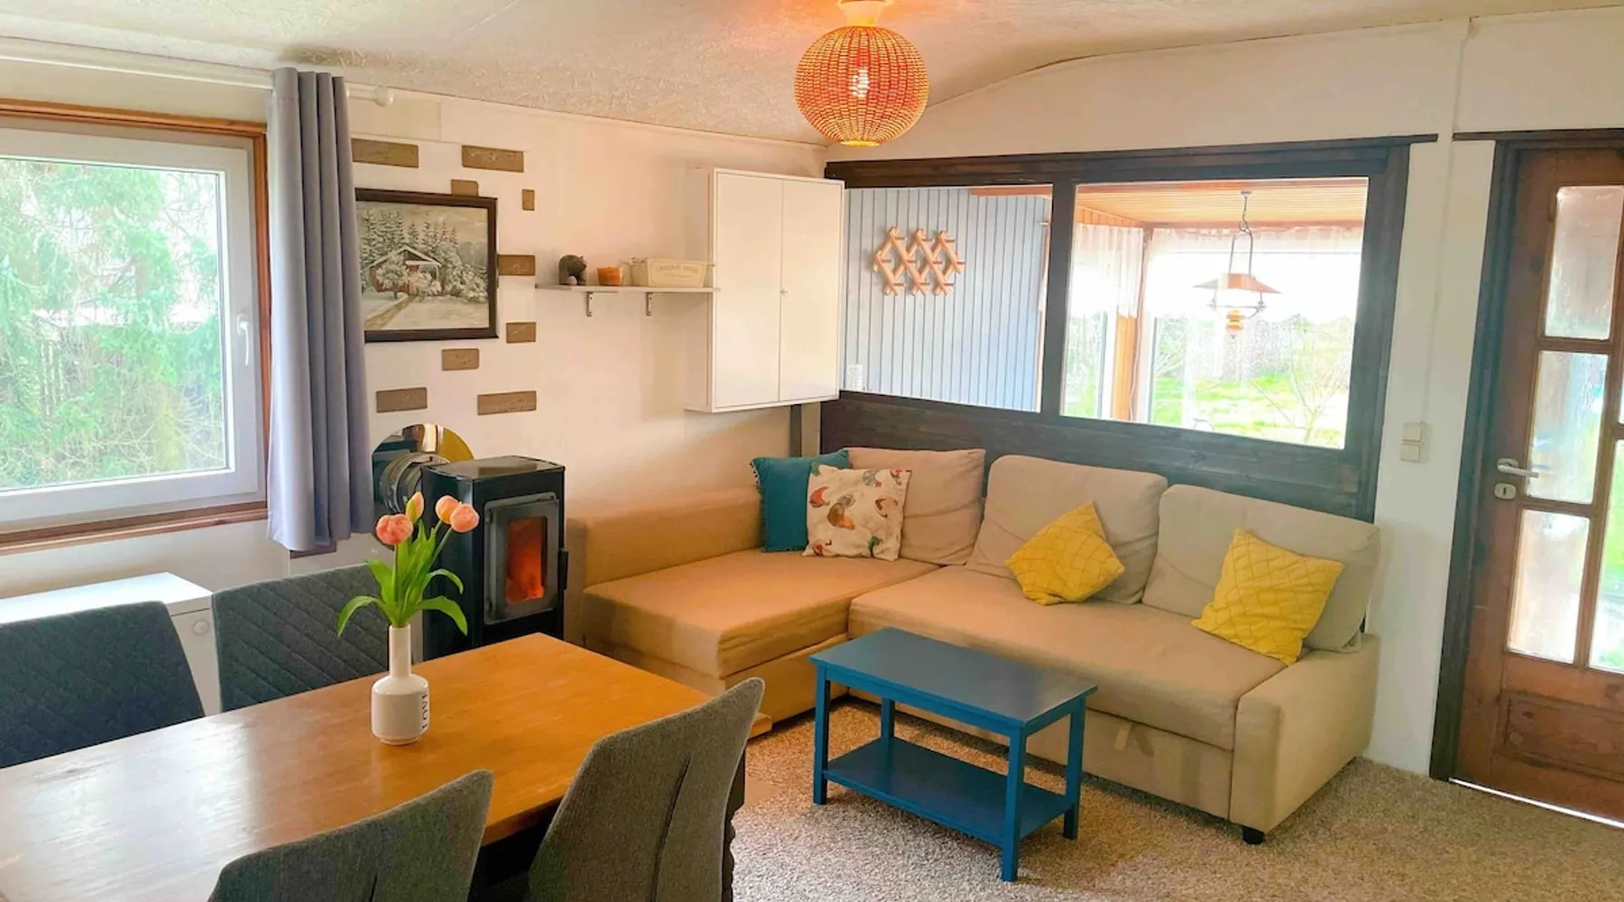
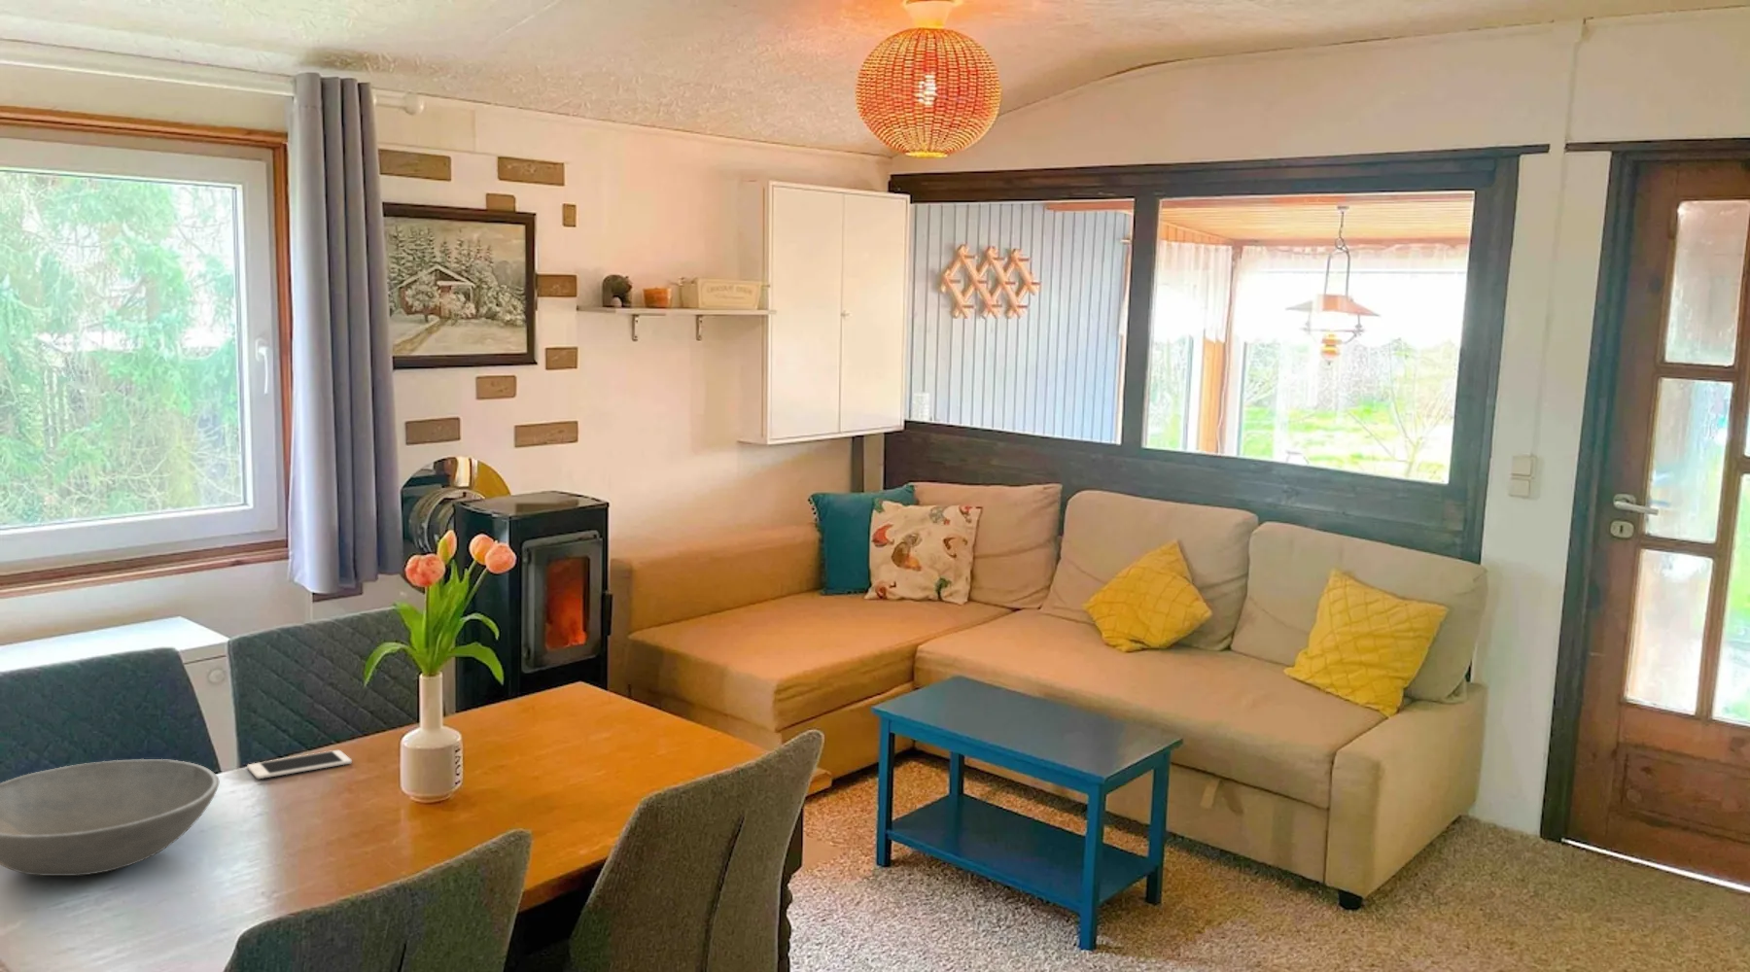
+ bowl (97, 825)
+ cell phone (299, 764)
